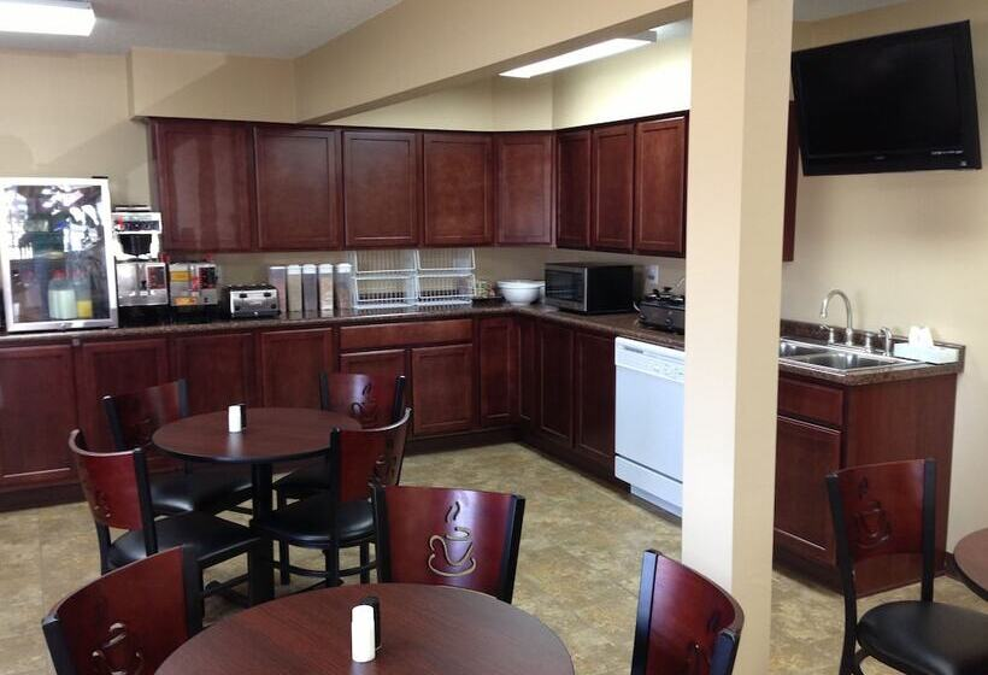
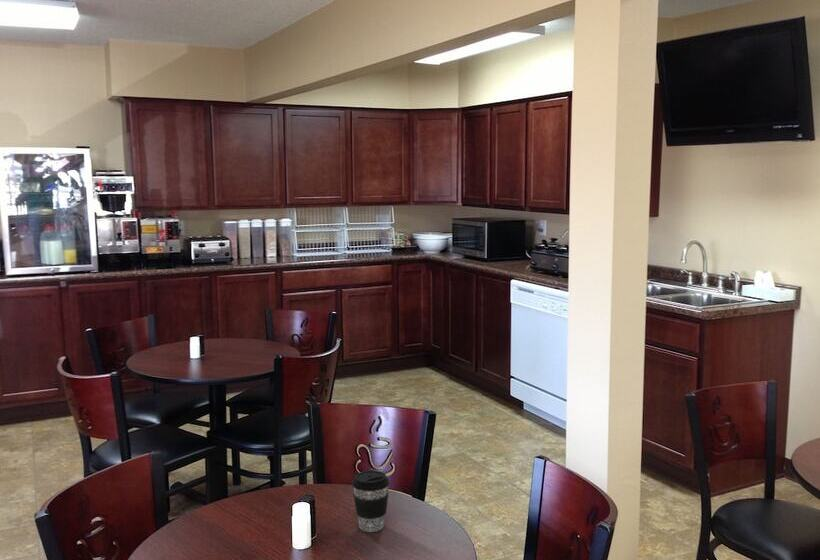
+ coffee cup (371, 501)
